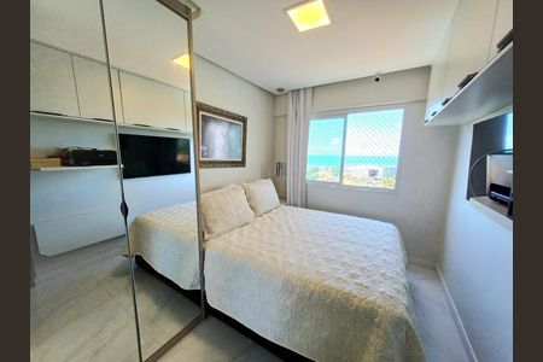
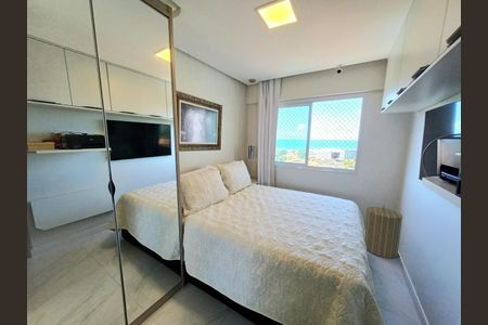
+ laundry hamper (382, 227)
